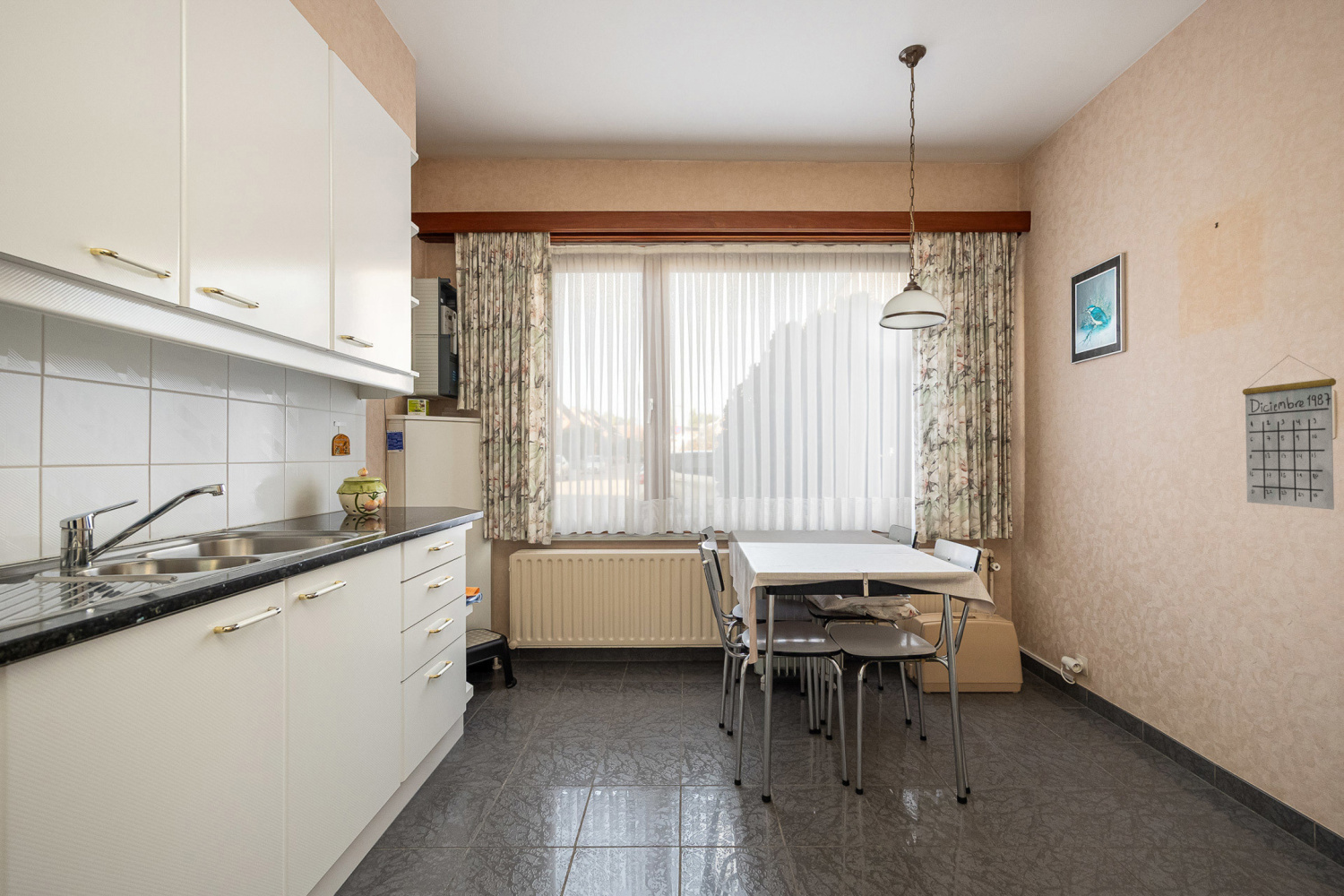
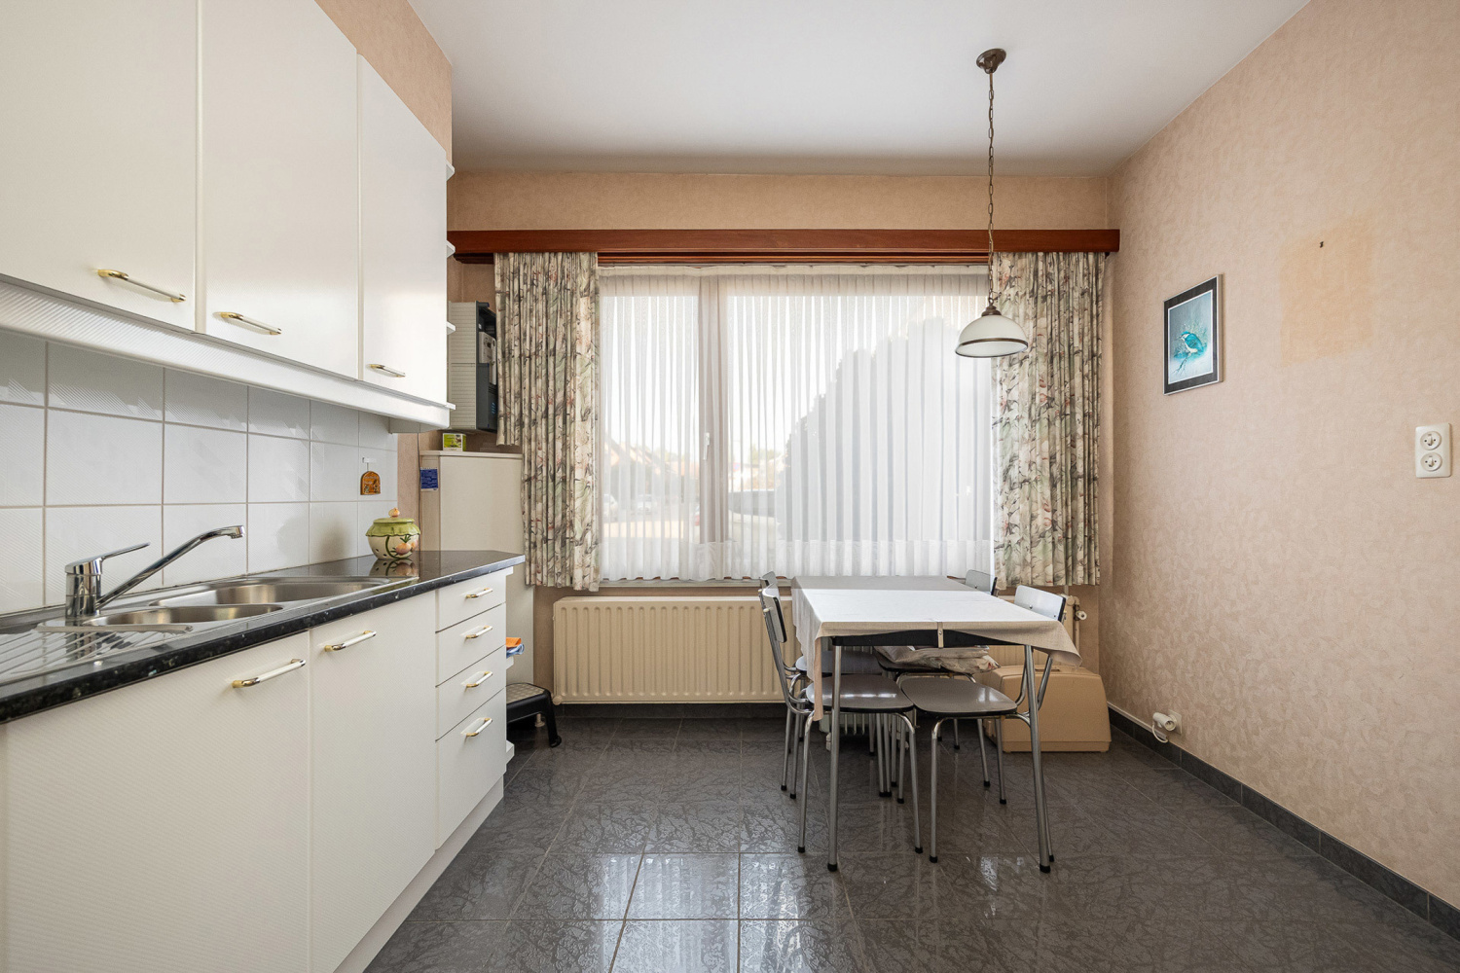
- calendar (1287, 430)
